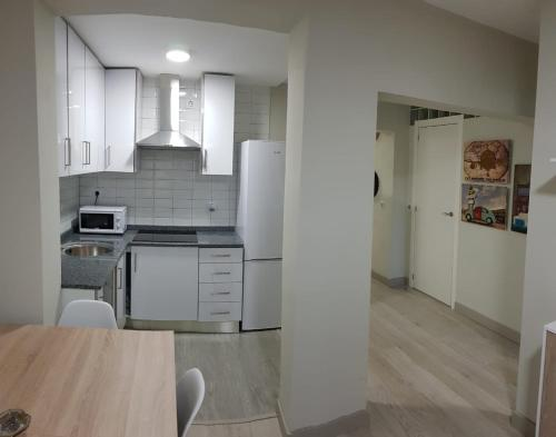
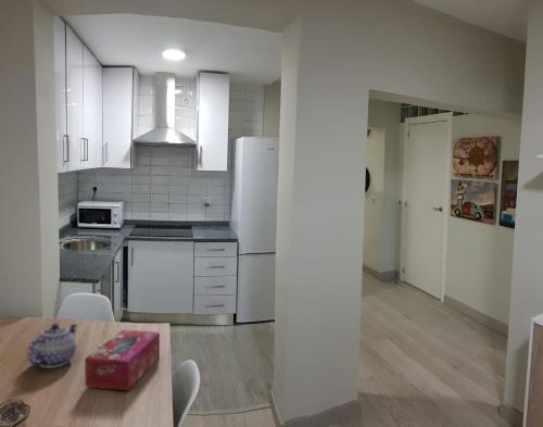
+ teapot (54, 342)
+ tissue box (125, 356)
